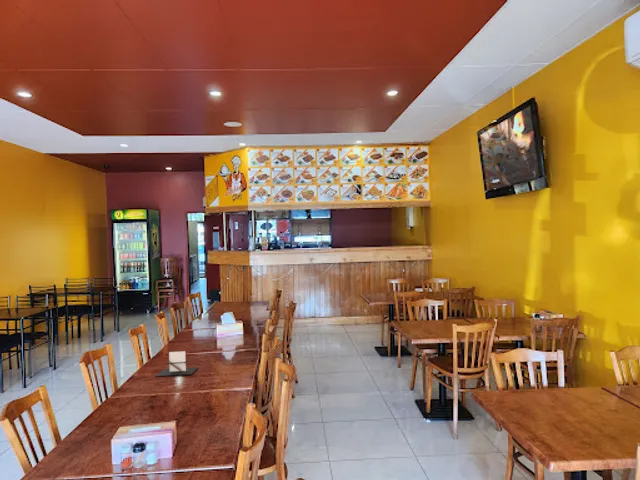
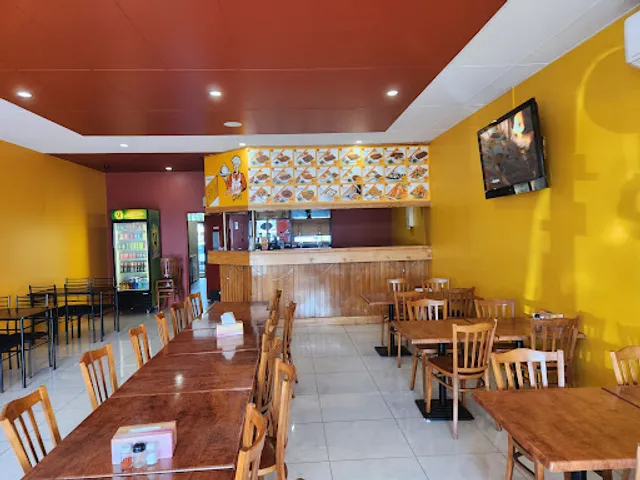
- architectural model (177, 362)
